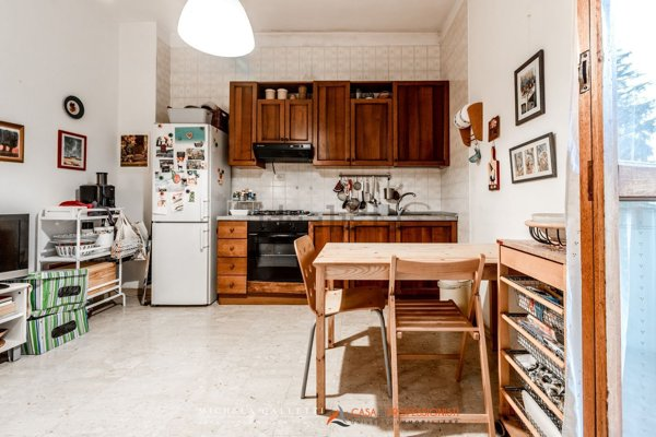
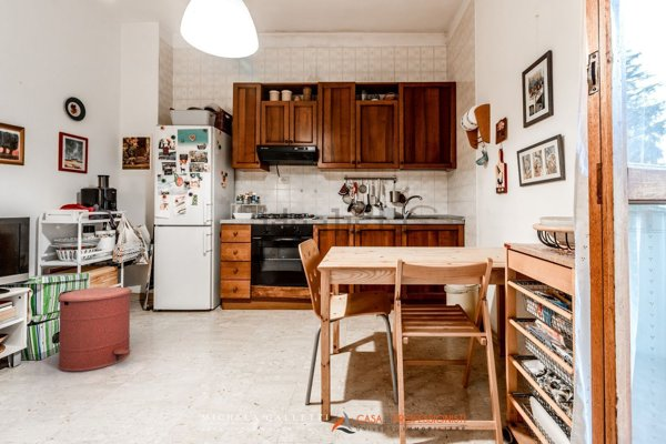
+ trash can (97, 324)
